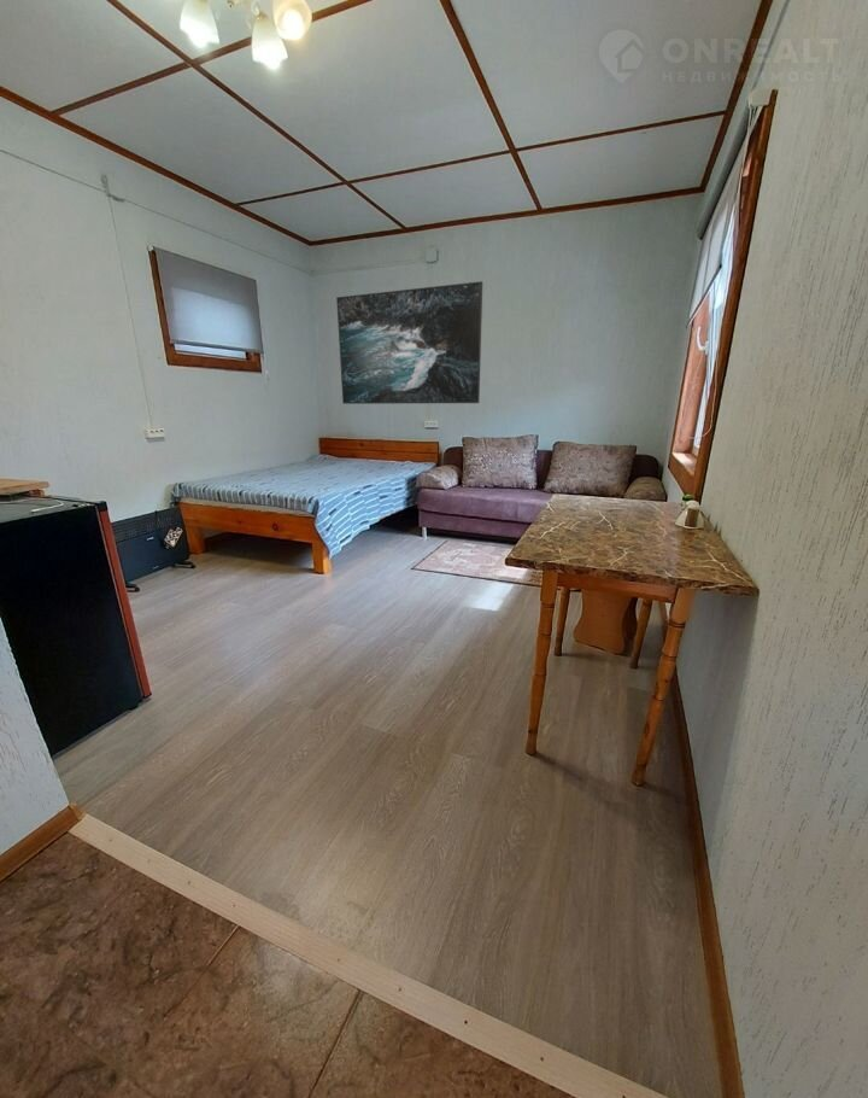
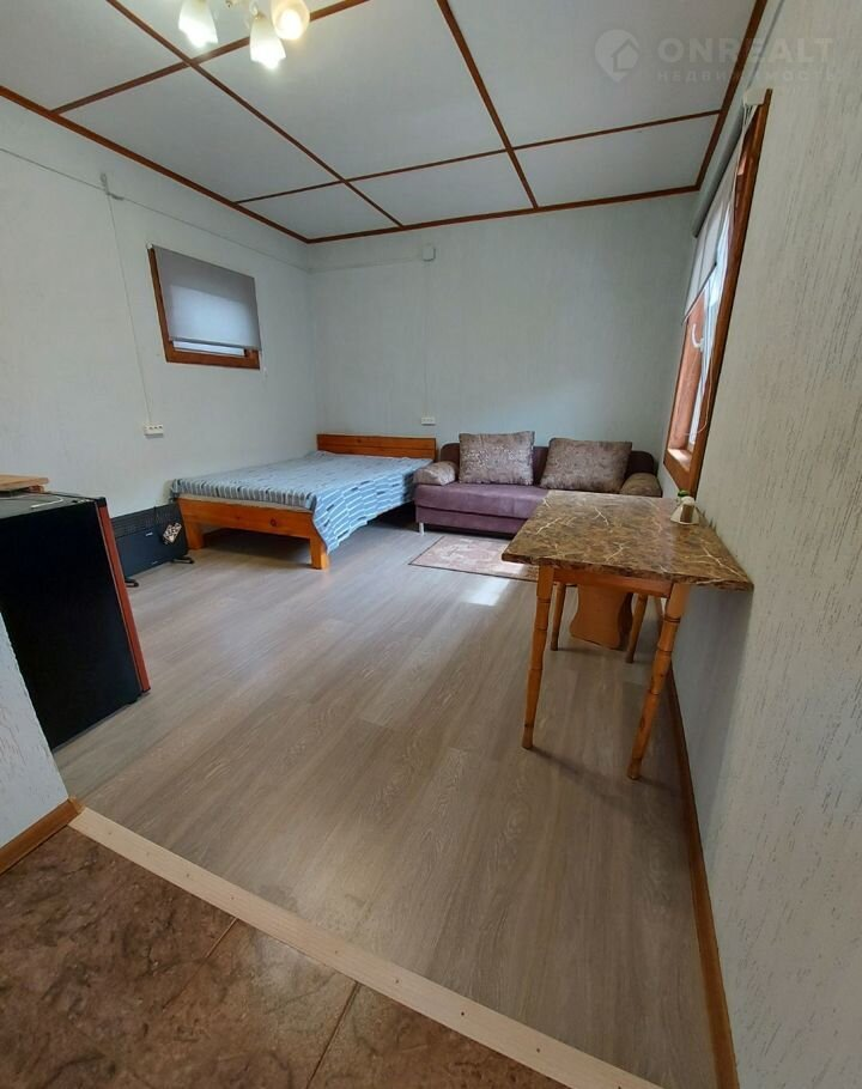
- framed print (405, 349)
